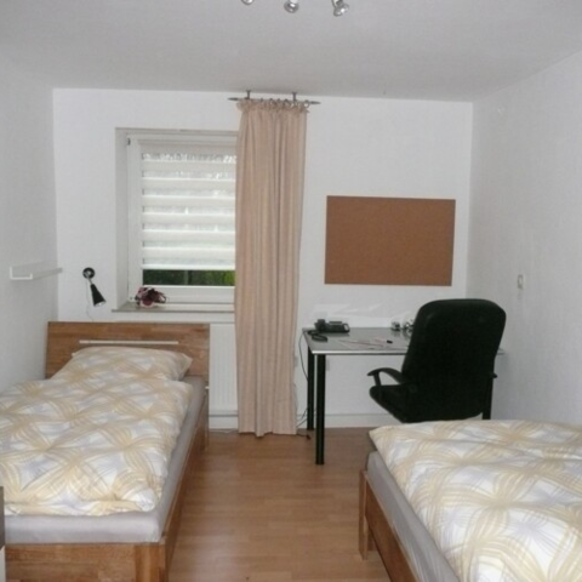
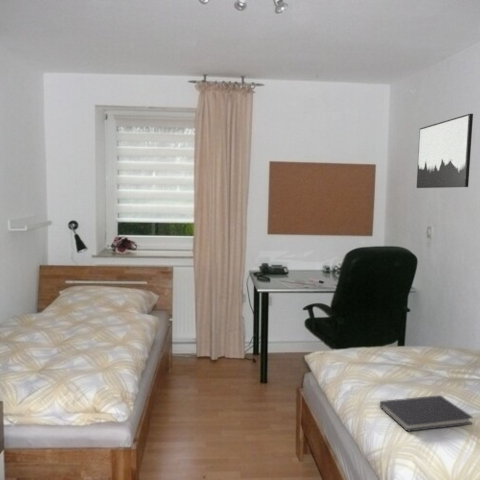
+ diary (424, 411)
+ wall art (441, 154)
